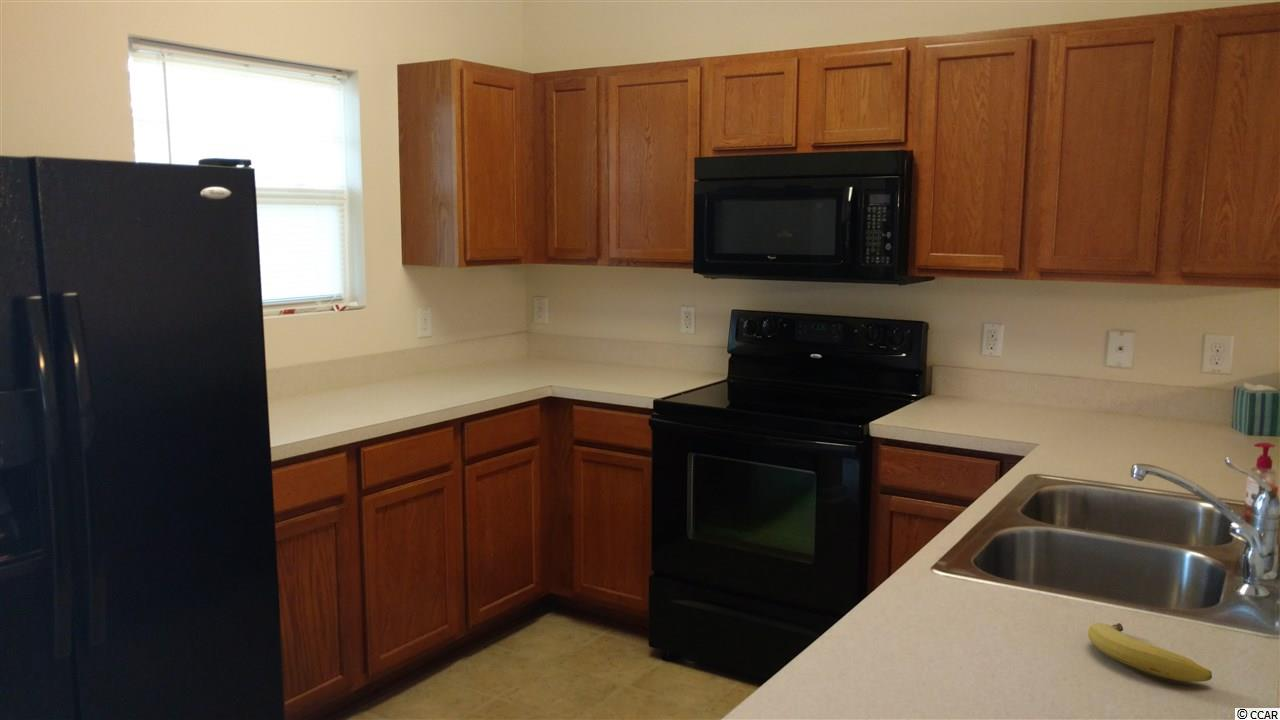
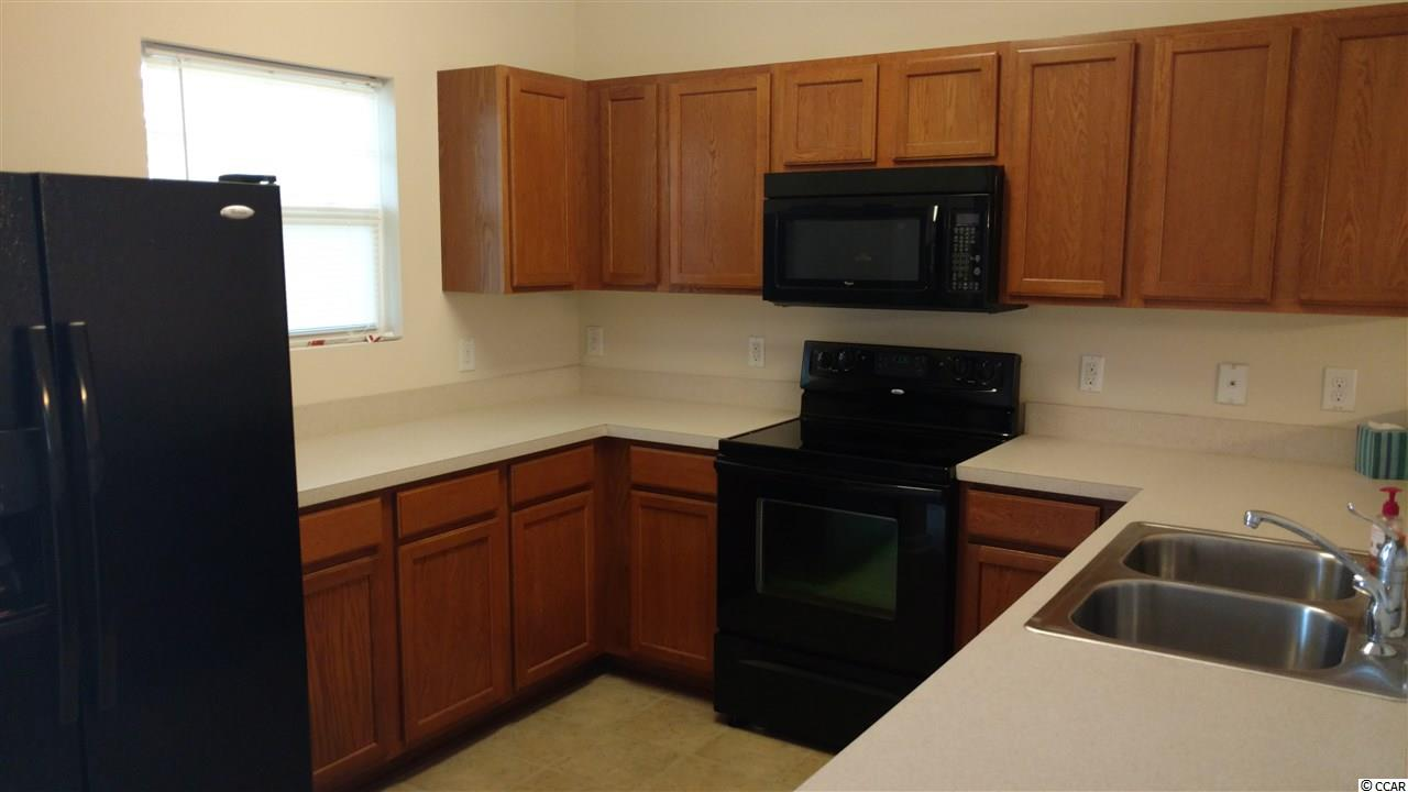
- fruit (1136, 645)
